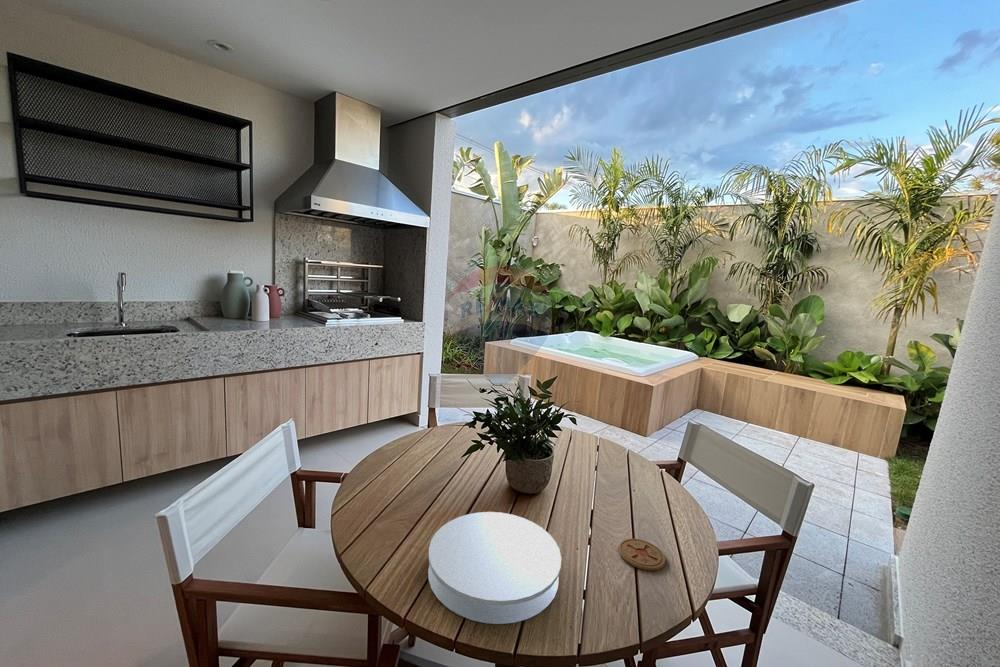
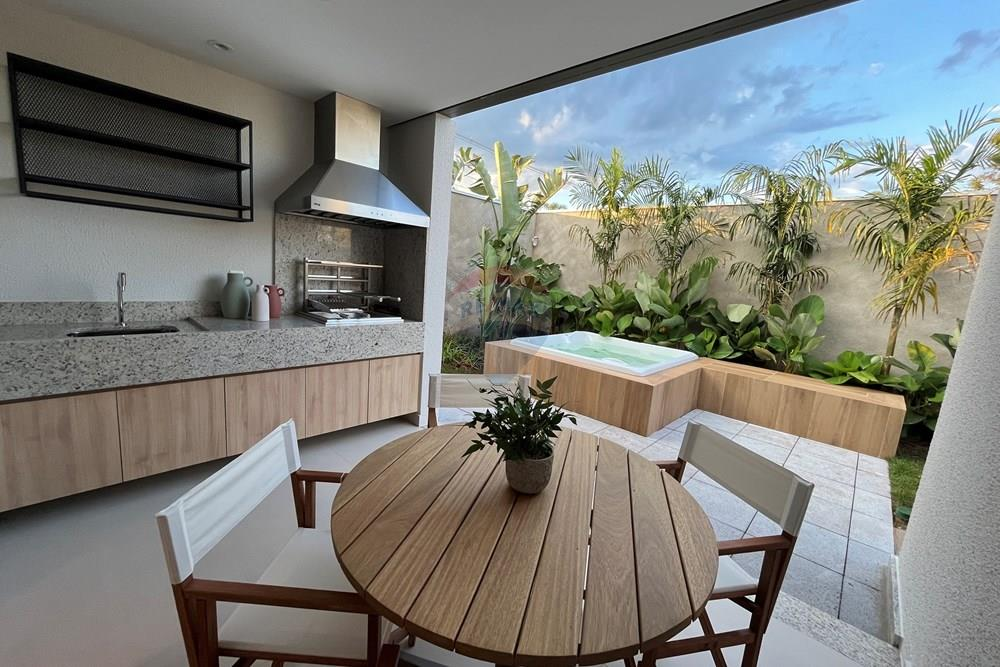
- plate (494, 559)
- coaster (641, 553)
